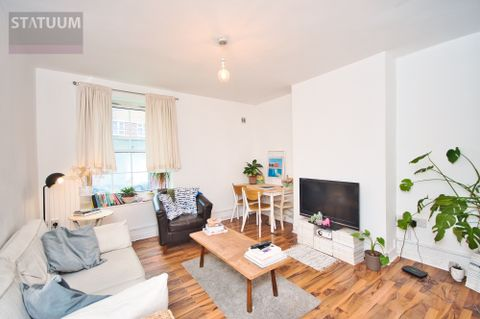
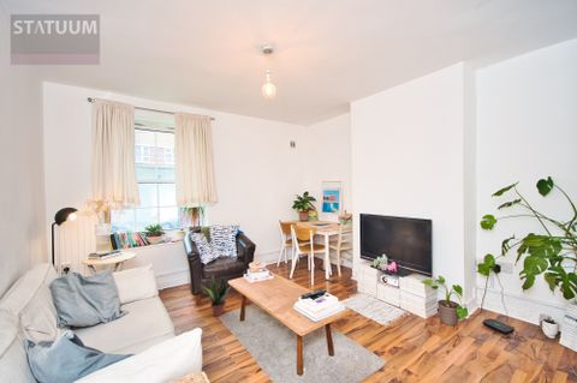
+ potted plant (216, 294)
